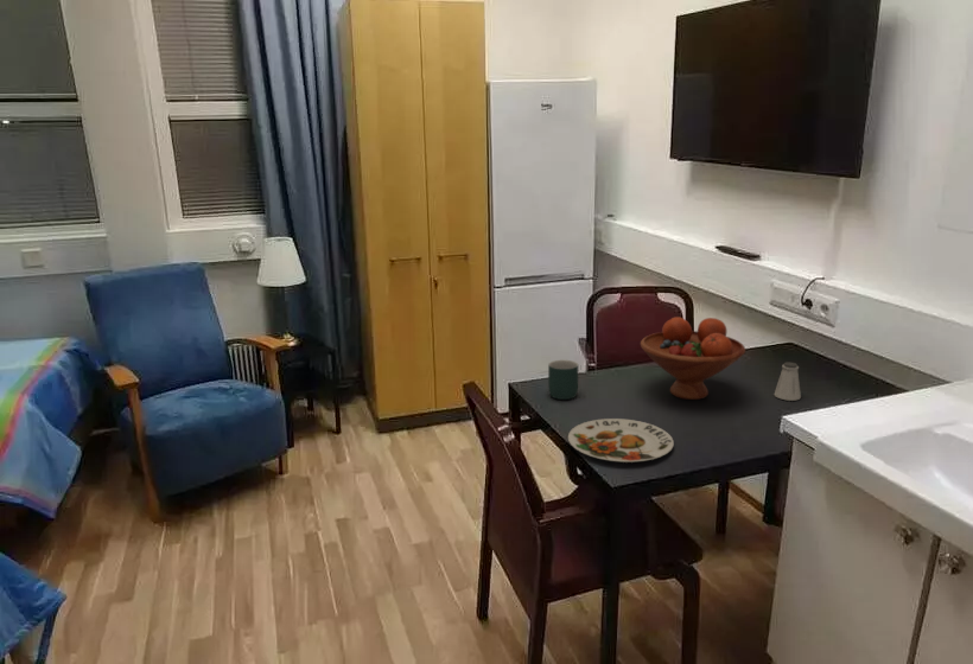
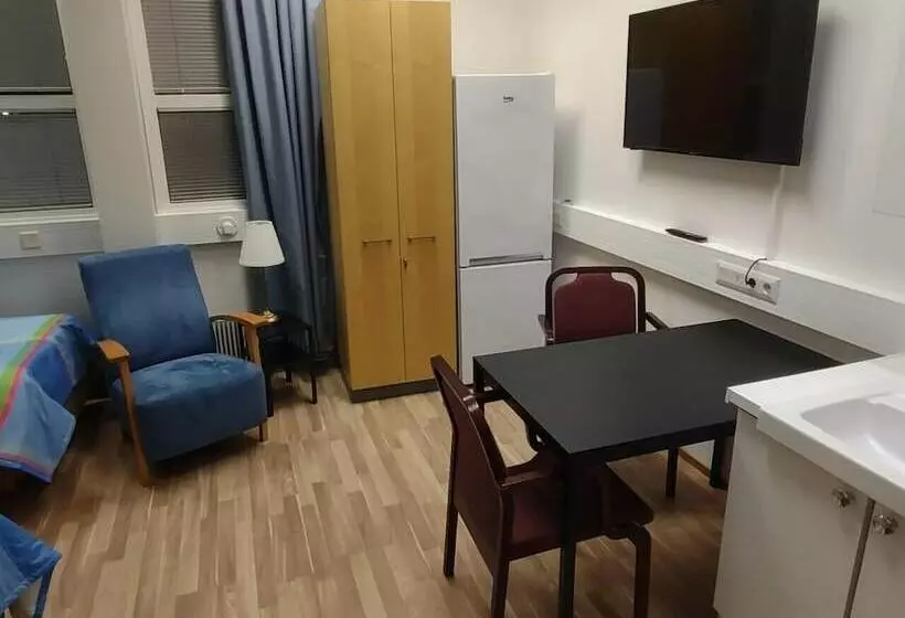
- mug (560, 378)
- plate (619, 440)
- saltshaker (788, 379)
- fruit bowl (691, 359)
